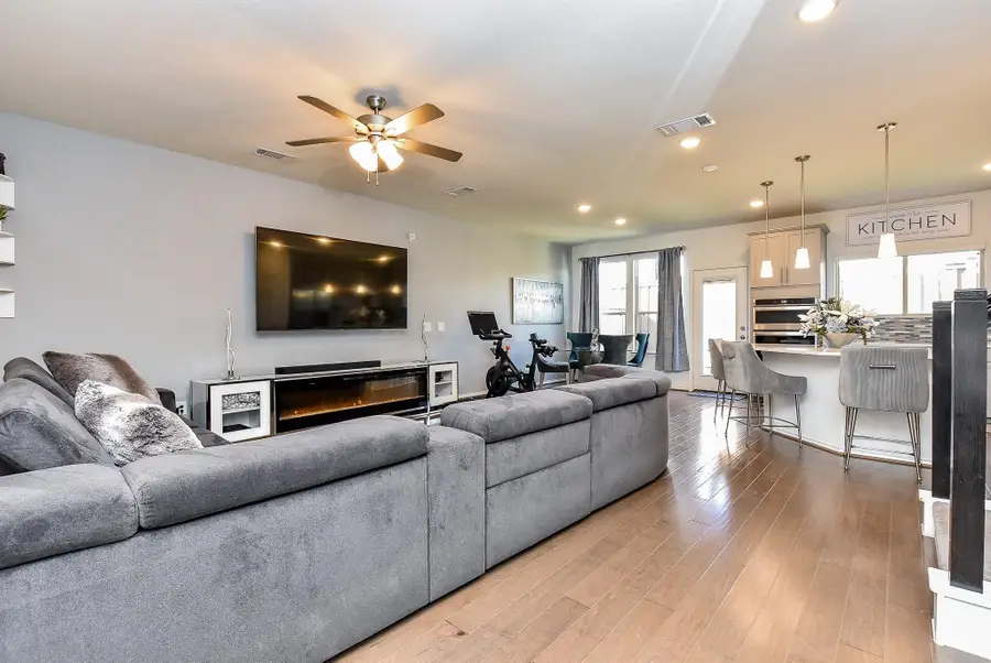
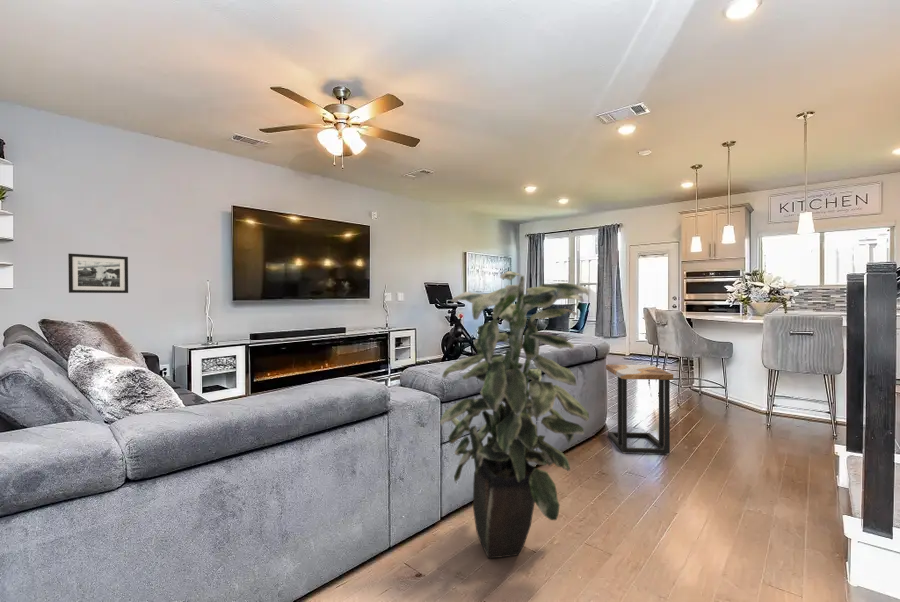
+ picture frame (99, 274)
+ side table (626, 407)
+ indoor plant (513, 412)
